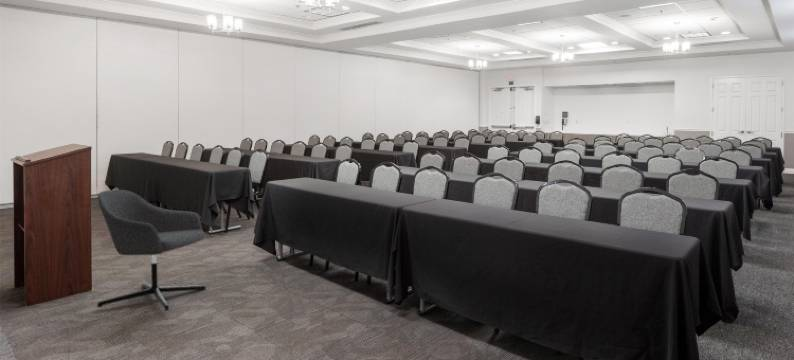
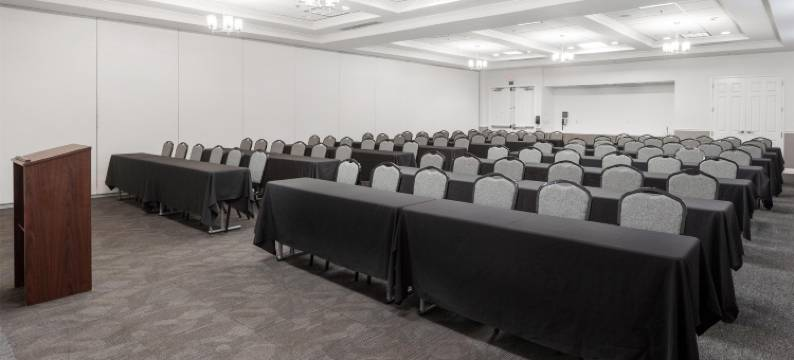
- chair (150, 244)
